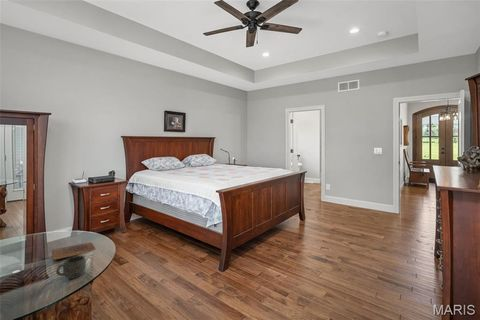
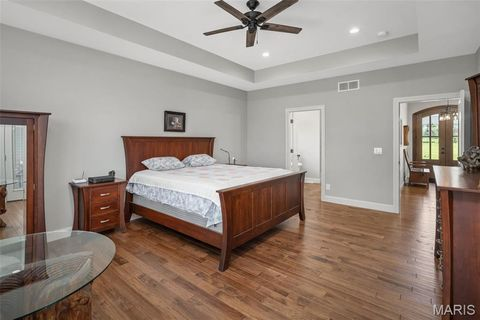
- mug (71, 268)
- book (73, 250)
